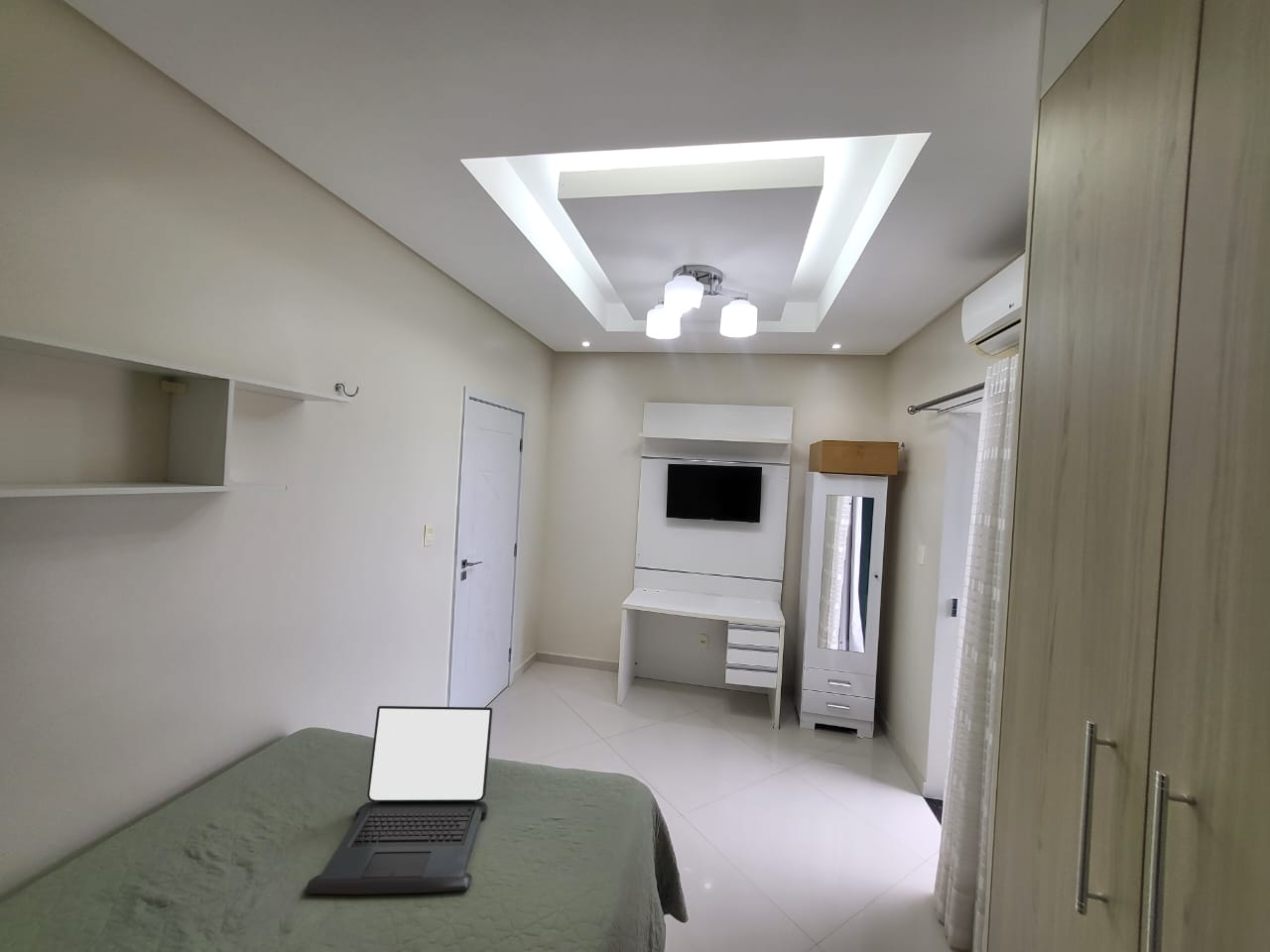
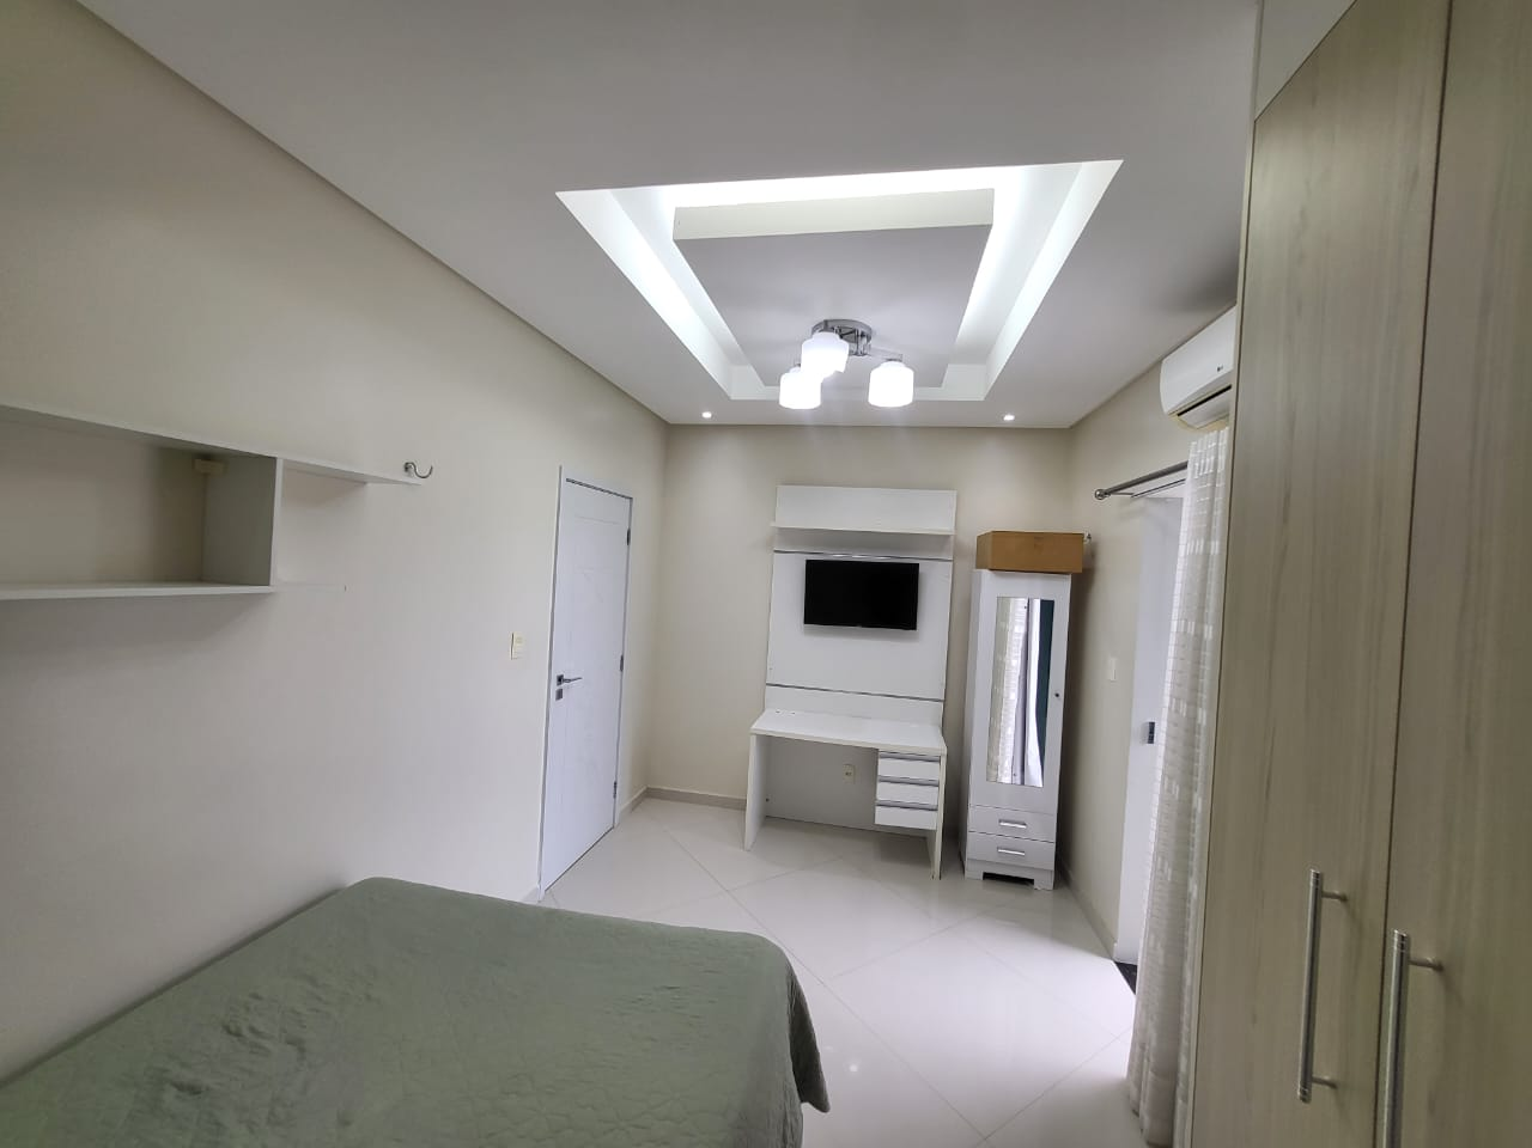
- laptop (414, 788)
